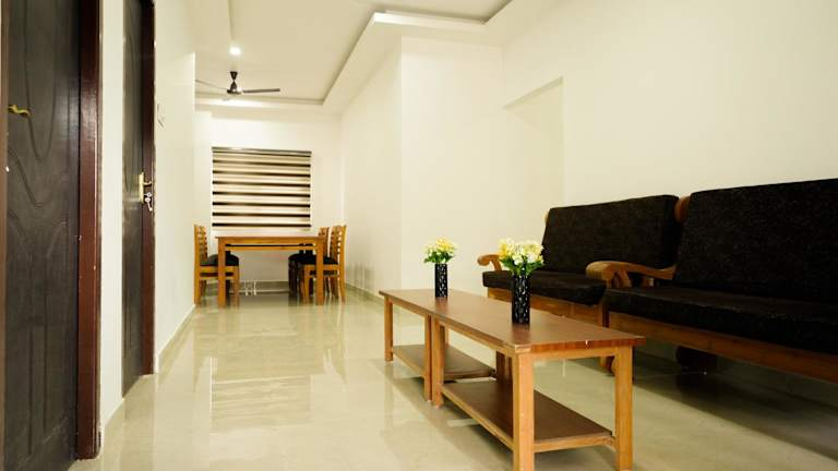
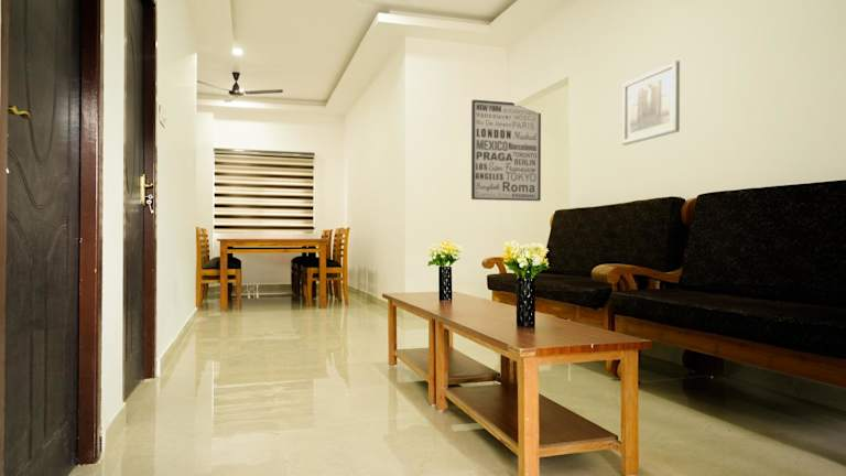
+ wall art (506, 151)
+ wall art (649, 106)
